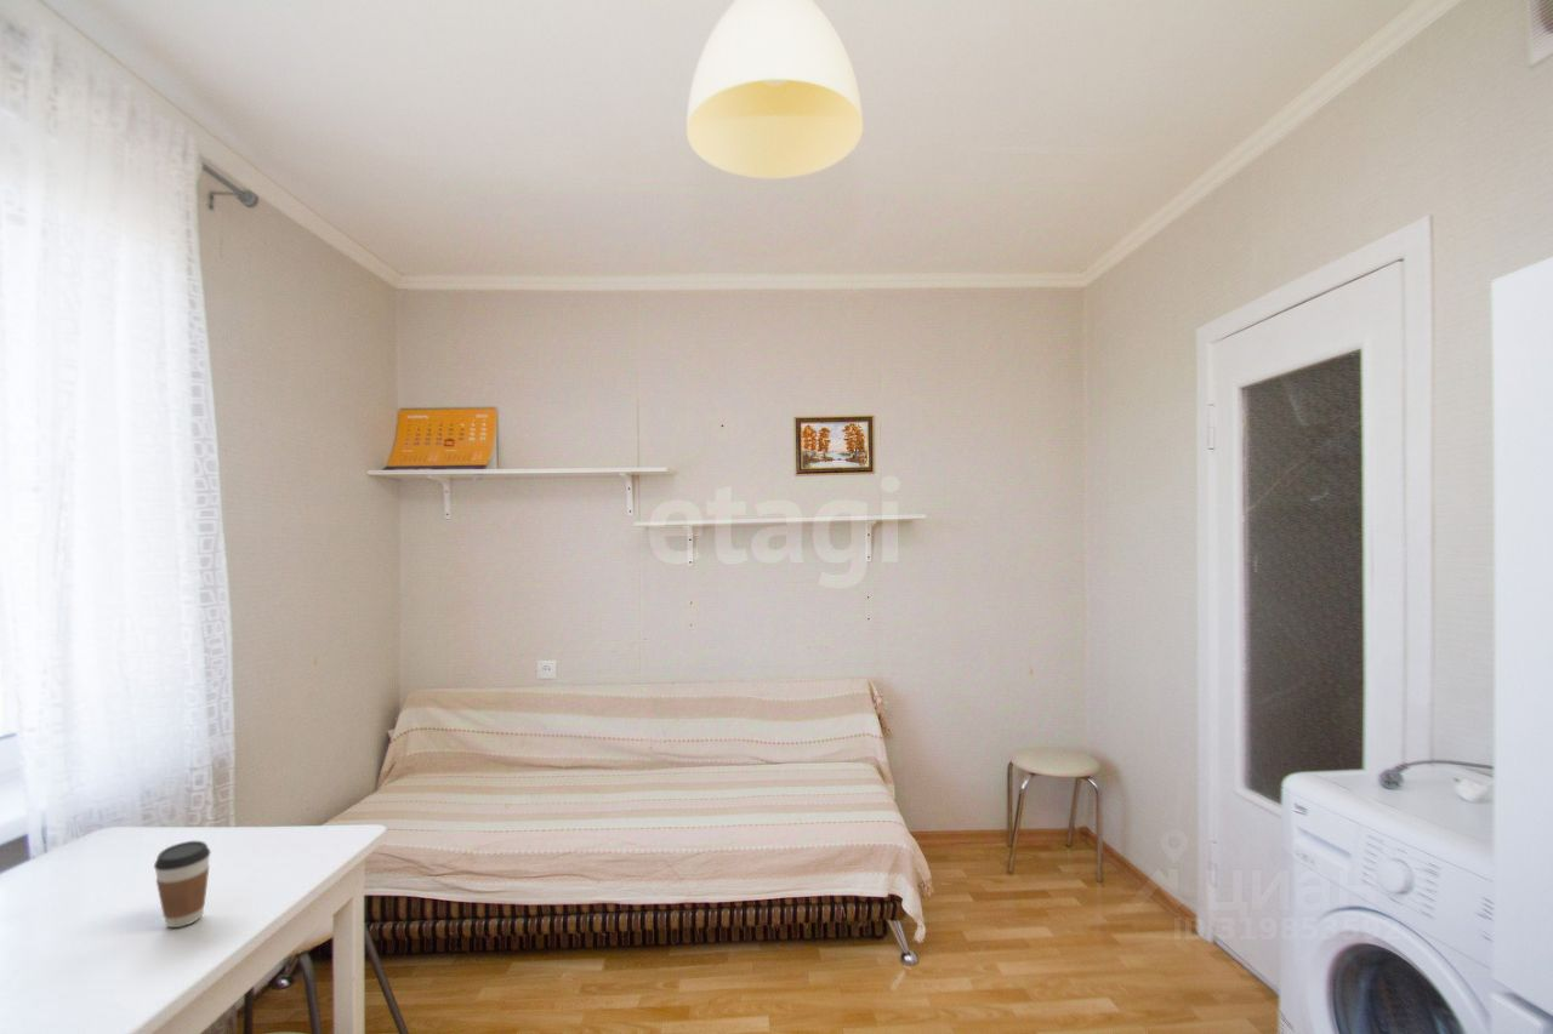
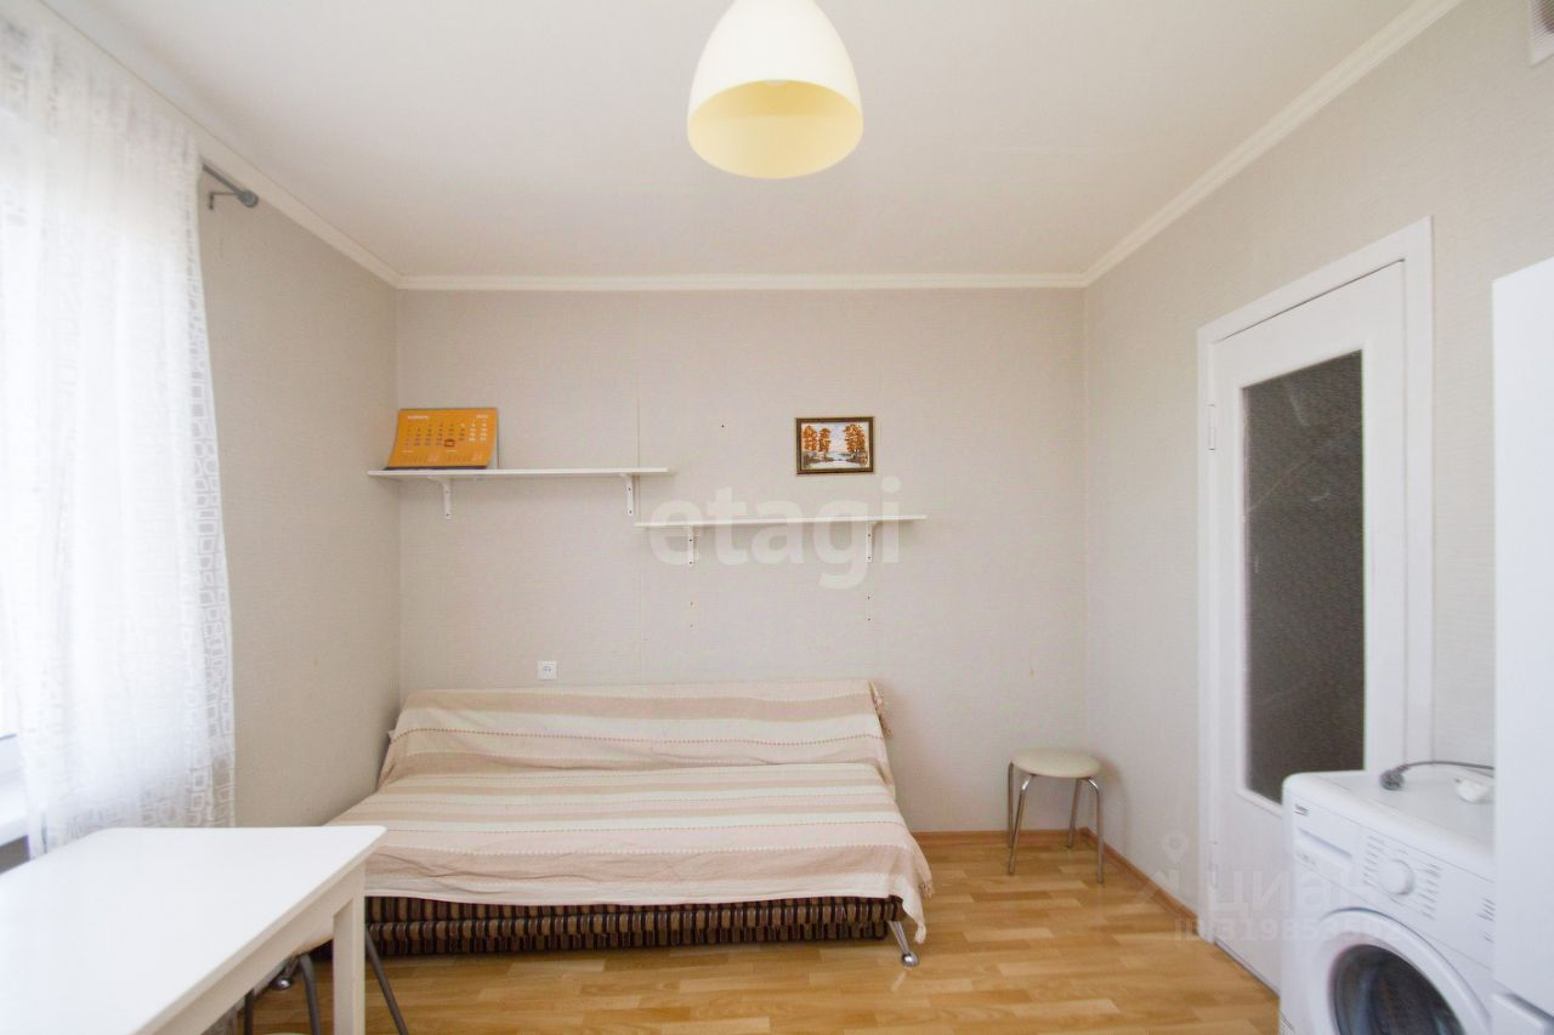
- coffee cup (183, 884)
